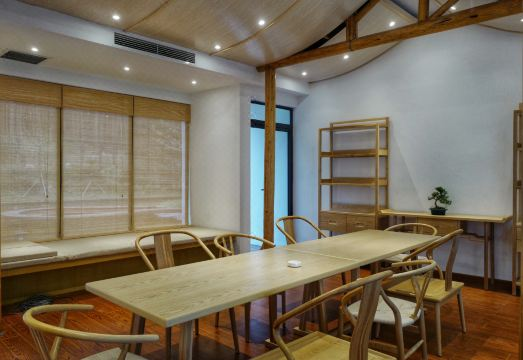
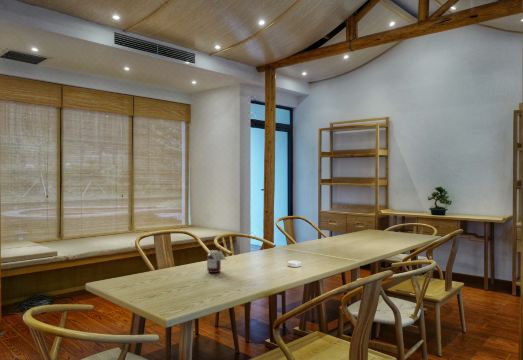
+ jar (215, 261)
